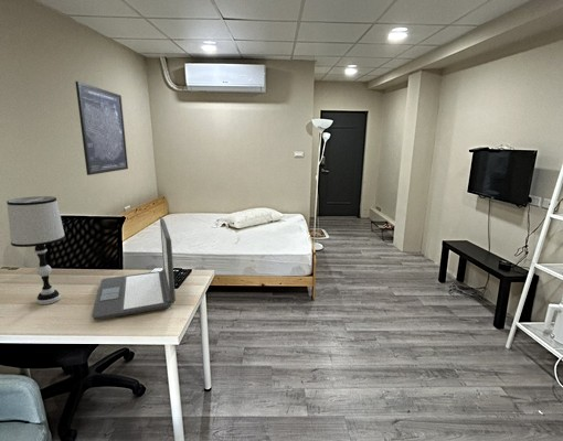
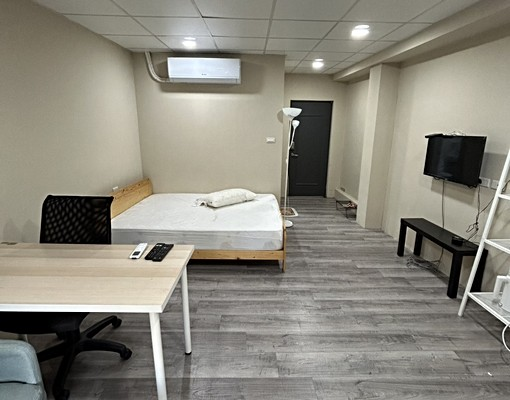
- wall art (105, 131)
- laptop (132, 275)
- table lamp (41, 251)
